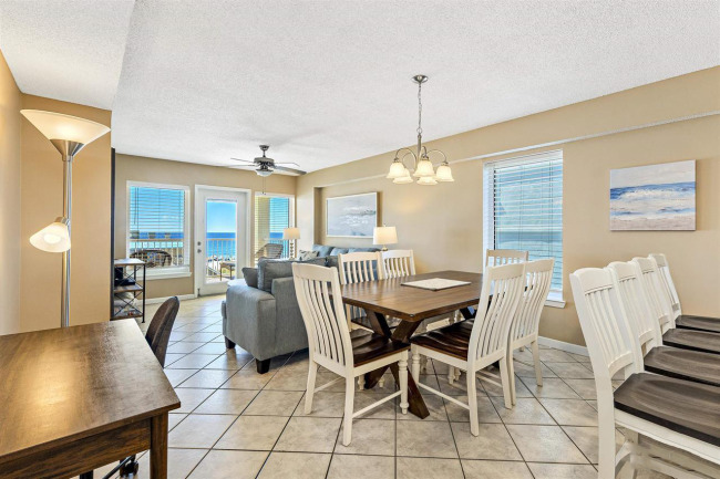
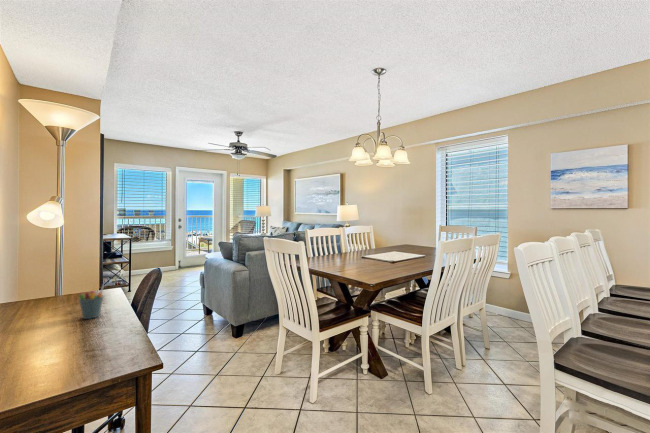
+ pen holder (91, 301)
